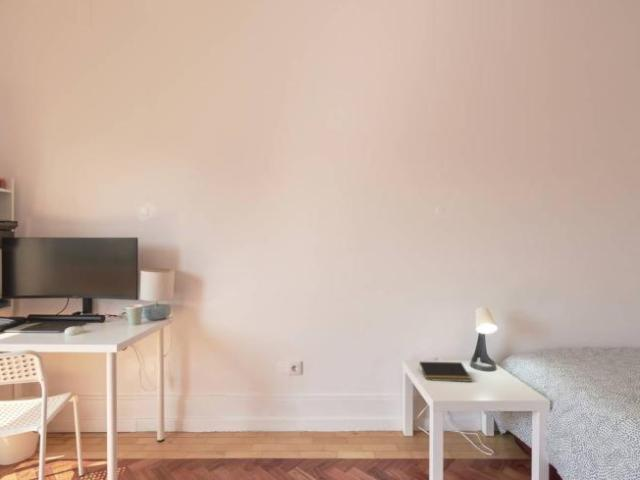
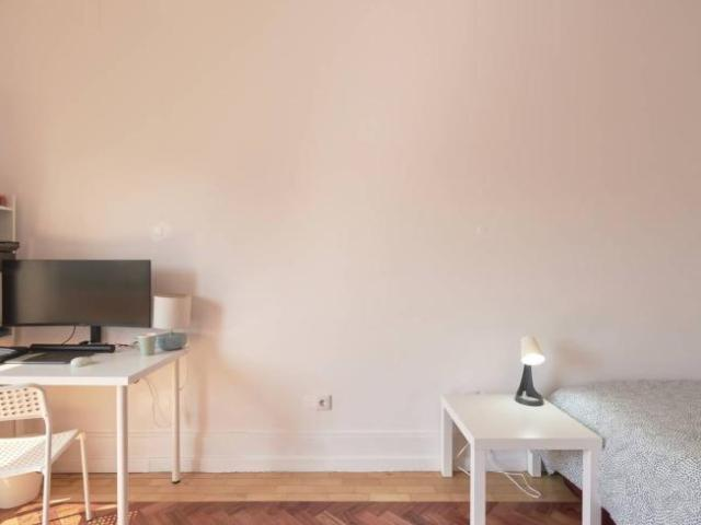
- notepad (444, 371)
